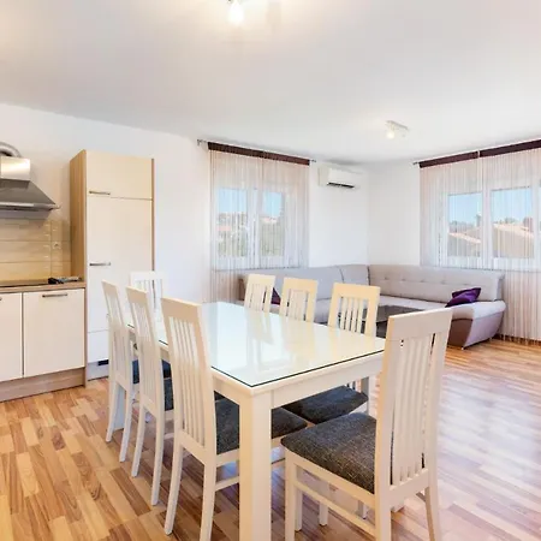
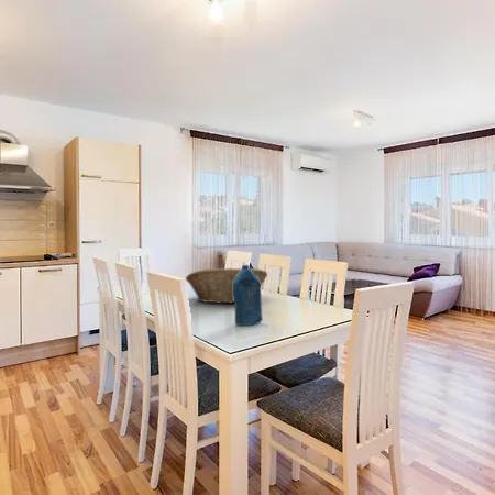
+ fruit basket (227, 283)
+ bottle (248, 294)
